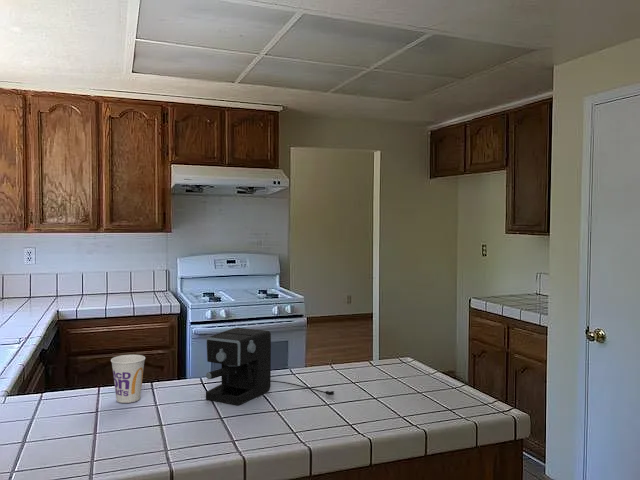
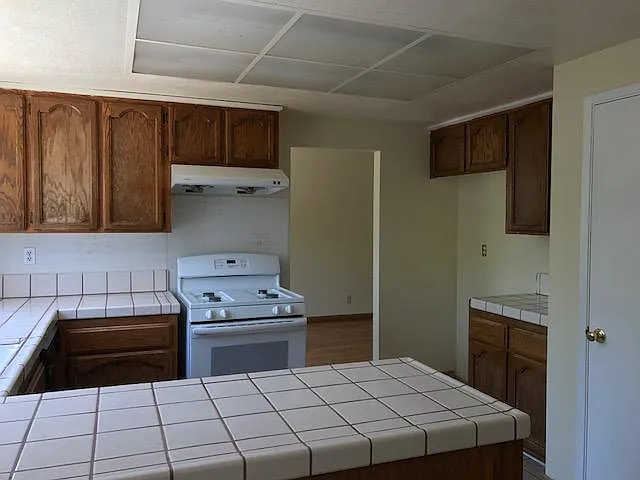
- coffee maker (268, 366)
- cup (128, 378)
